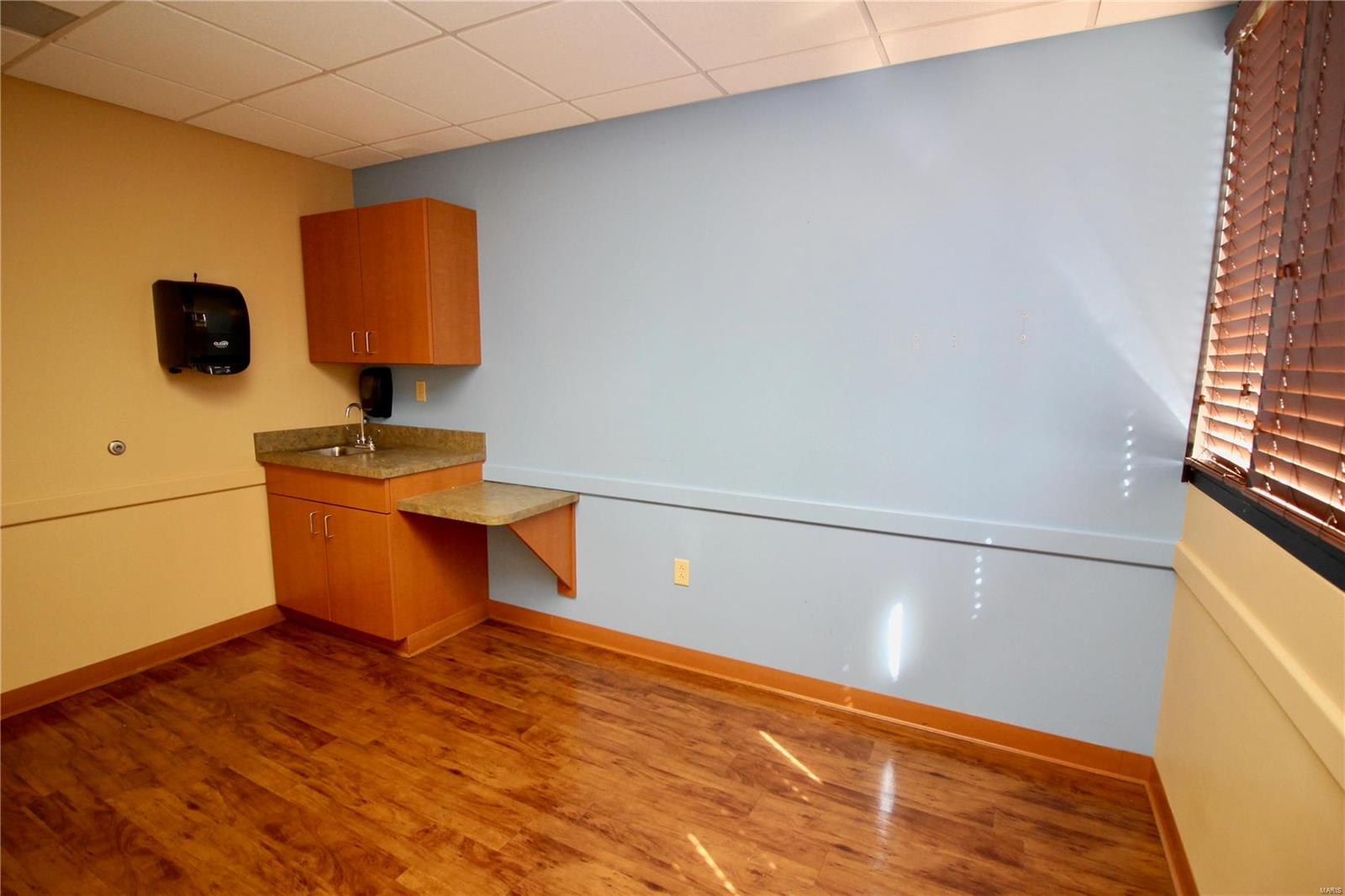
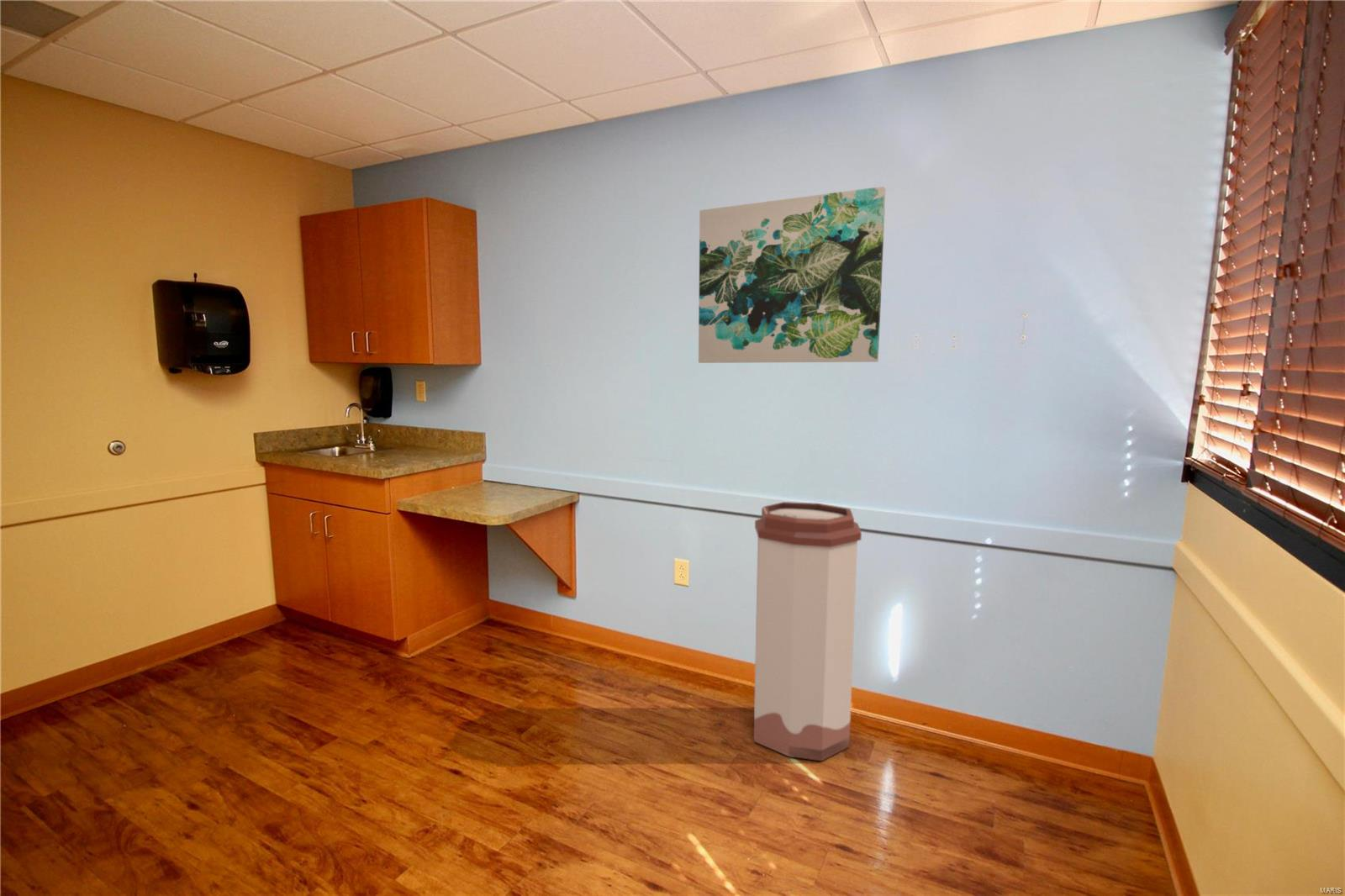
+ trash can (804, 624)
+ wall art (784, 282)
